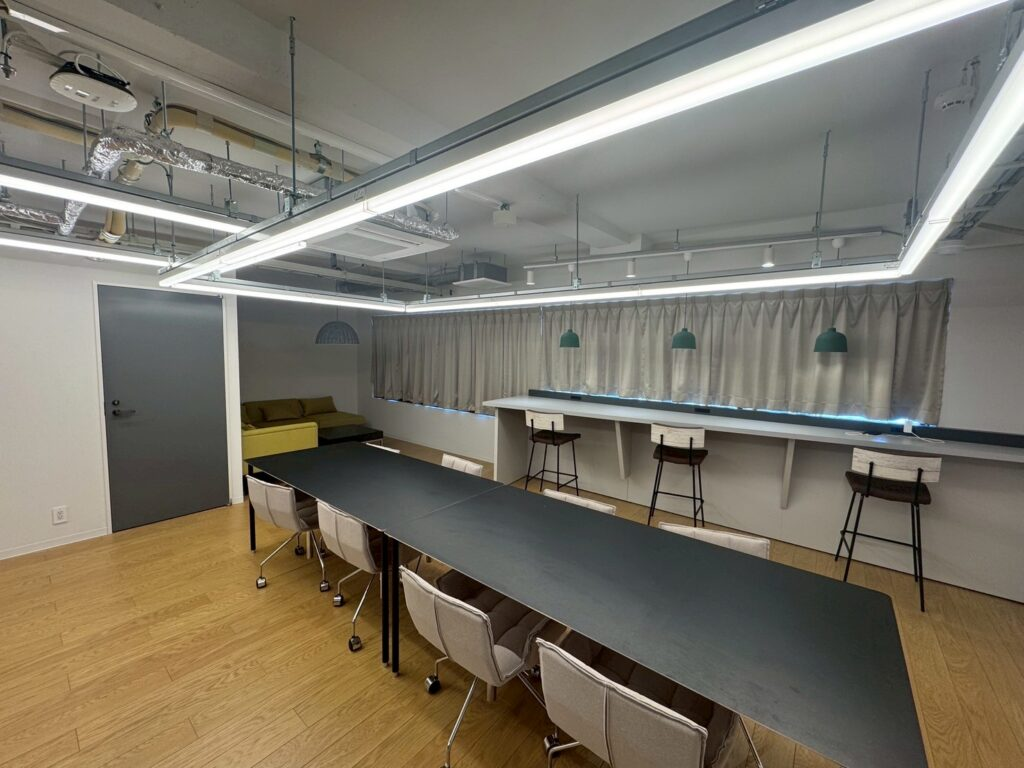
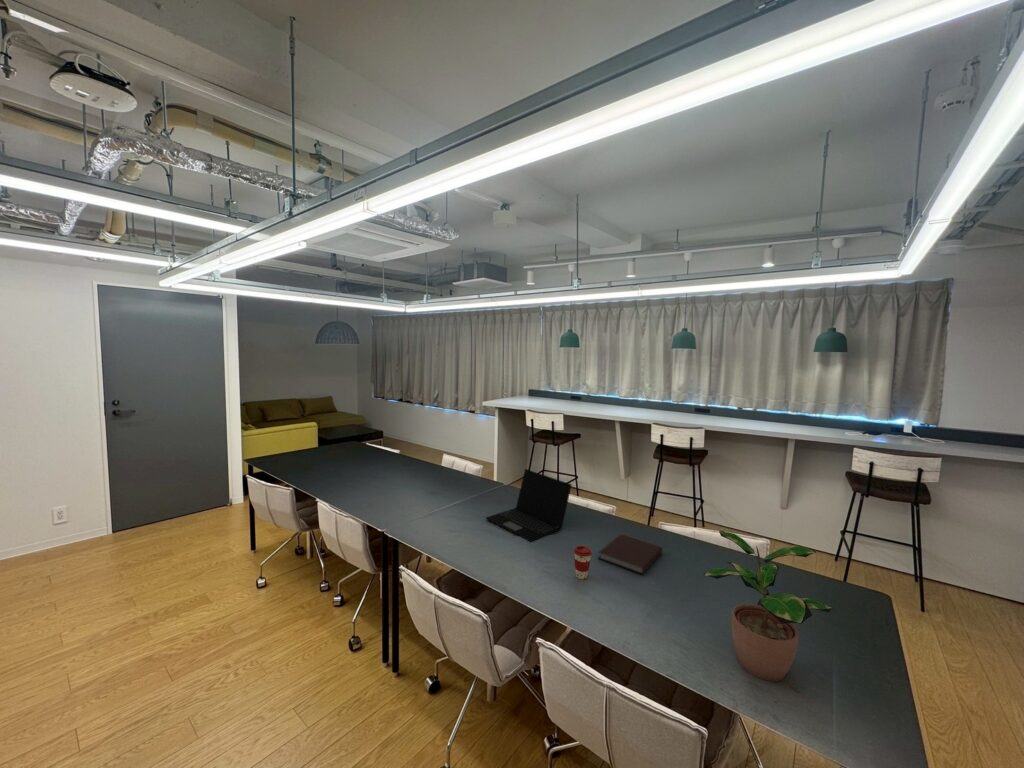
+ notebook (630, 552)
+ potted plant (759, 601)
+ coffee cup (582, 562)
+ laptop (528, 502)
